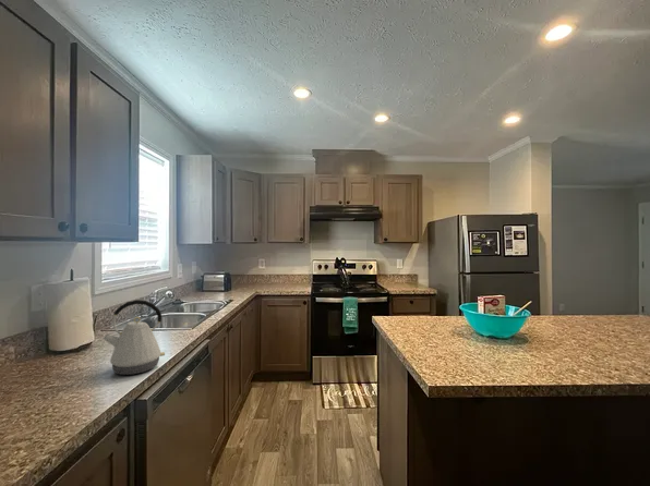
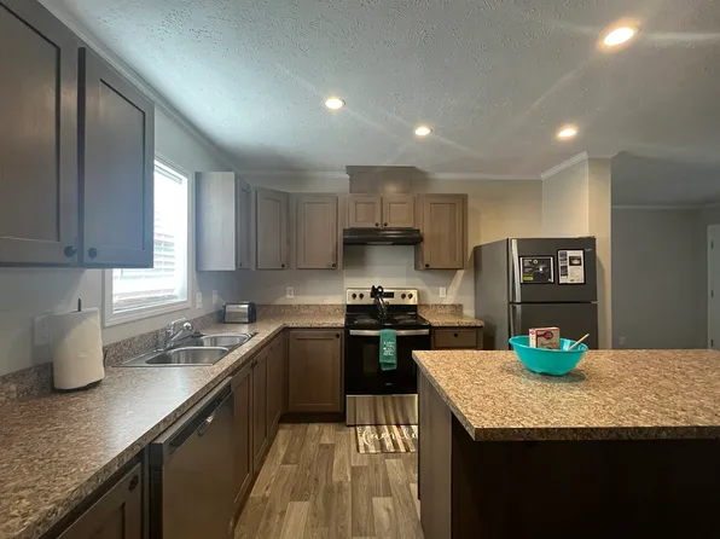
- kettle (134, 333)
